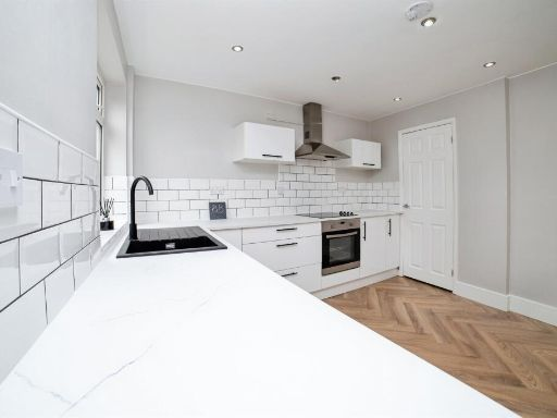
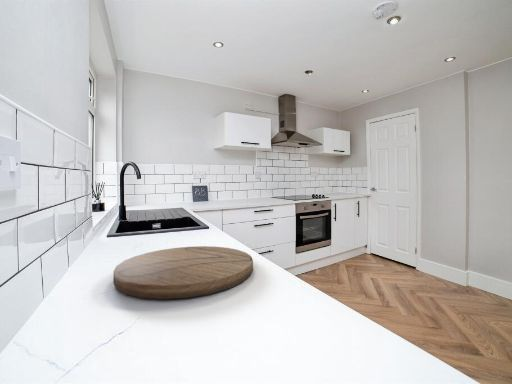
+ cutting board (188, 265)
